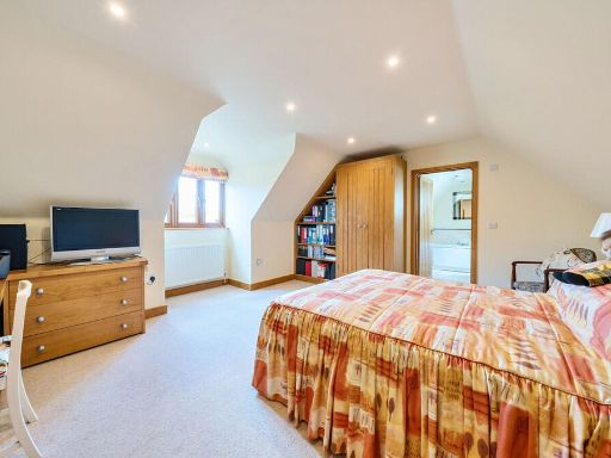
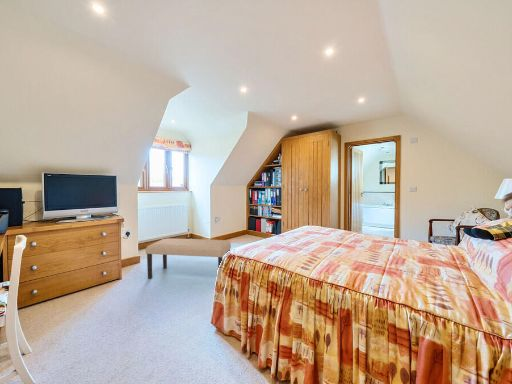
+ bench (190, 255)
